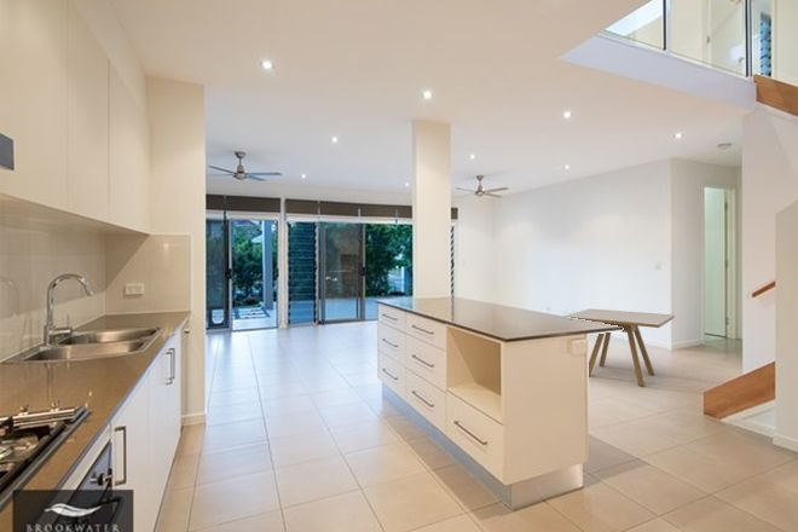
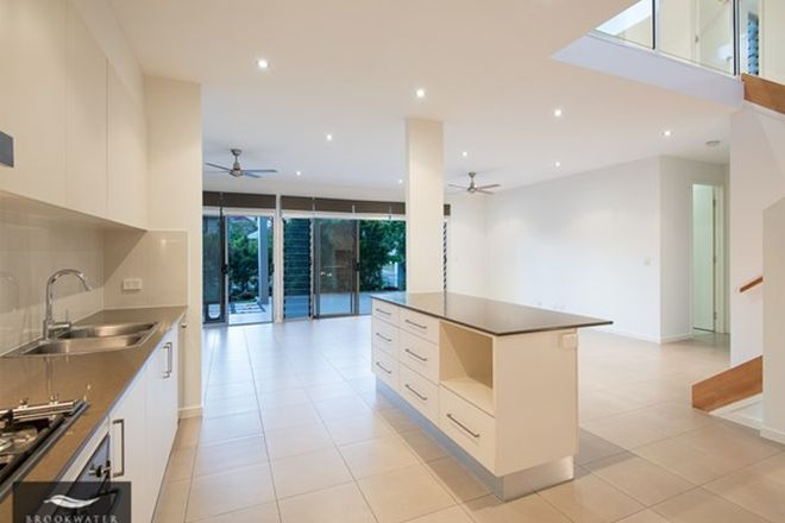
- dining table (629, 342)
